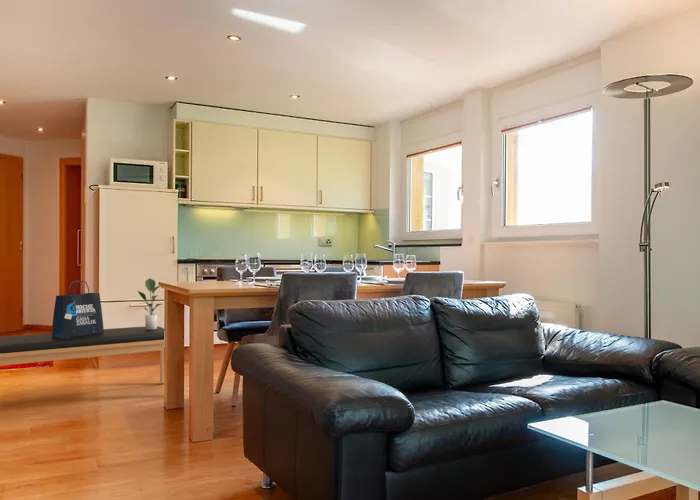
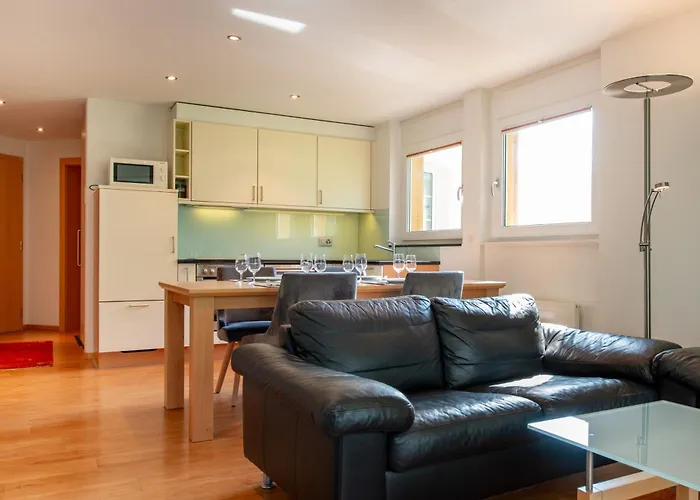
- bench (82, 357)
- potted plant (149, 304)
- tote bag (78, 307)
